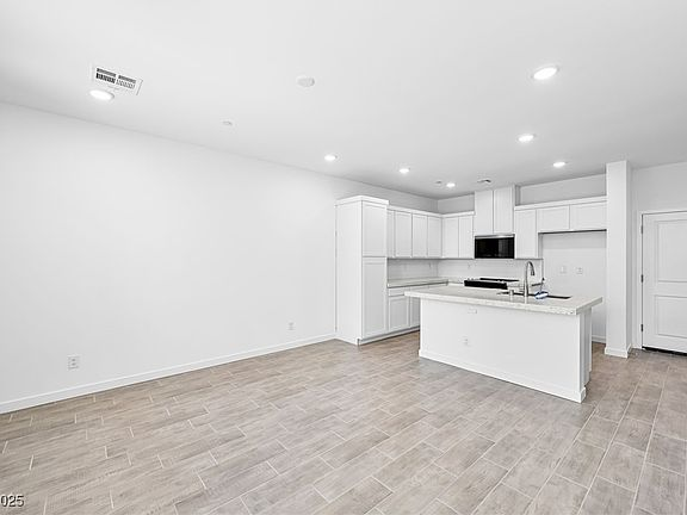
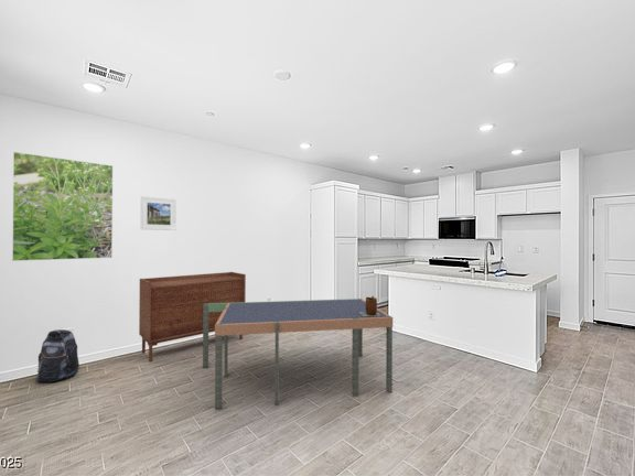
+ sideboard (195, 311)
+ backpack (57, 353)
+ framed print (66, 208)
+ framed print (159, 214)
+ ceramic jug (369, 305)
+ dining table (278, 344)
